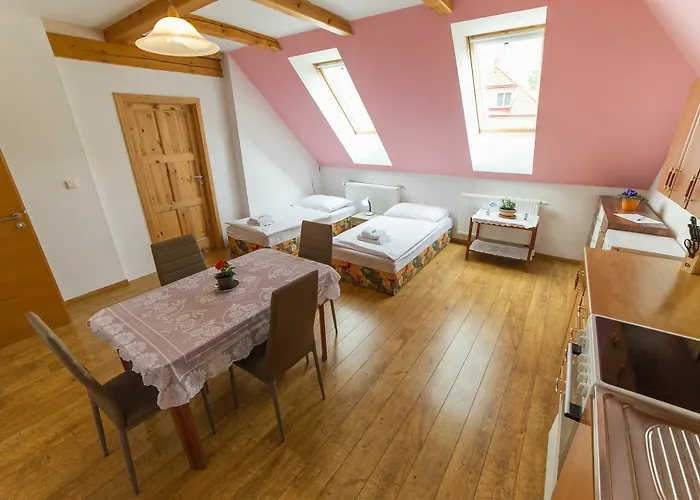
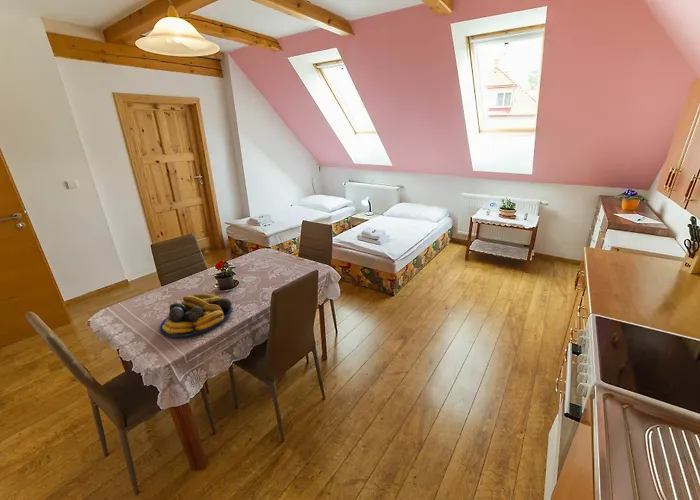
+ fruit bowl (194, 308)
